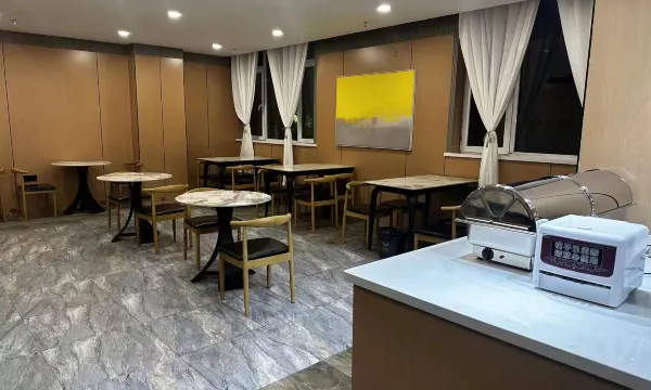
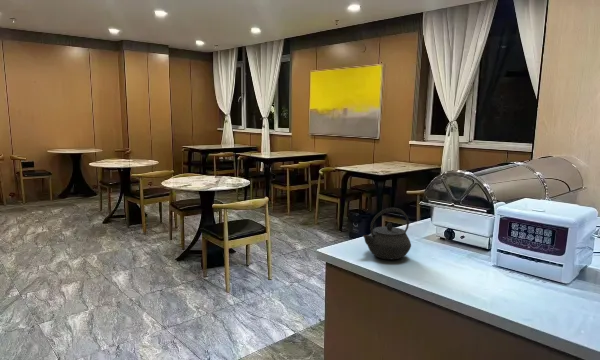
+ kettle (386, 232)
